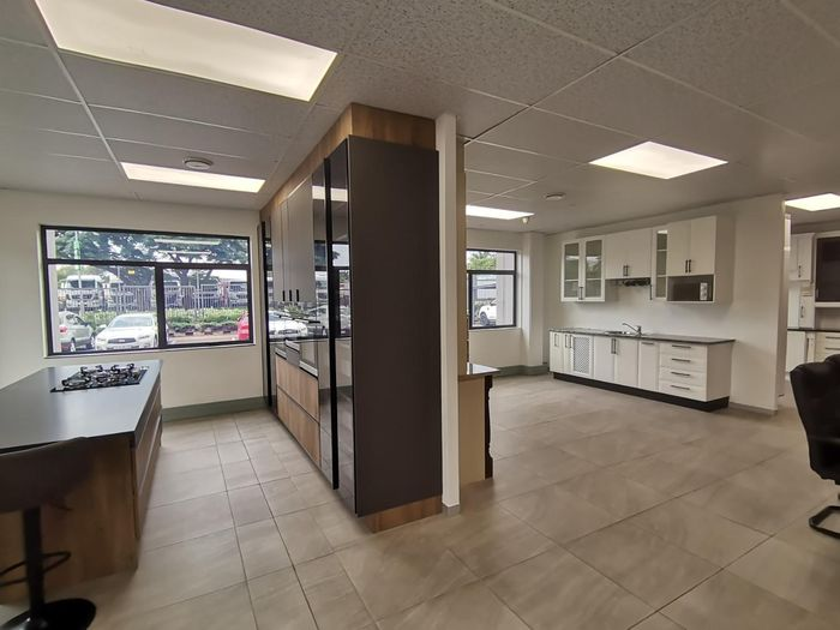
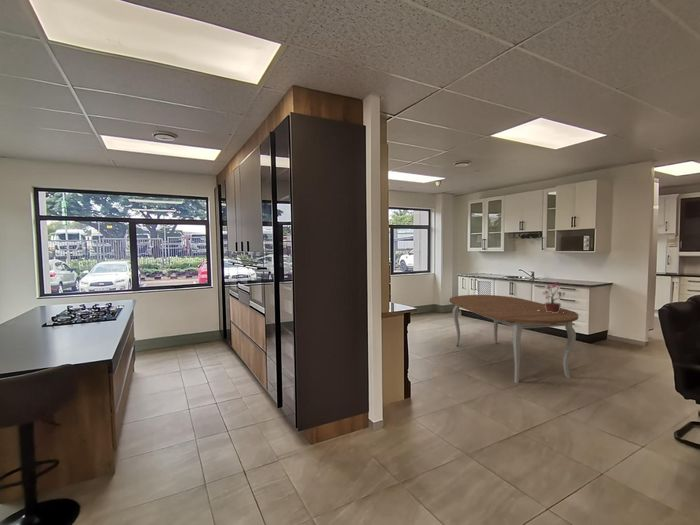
+ dining table (508, 325)
+ potted plant (550, 296)
